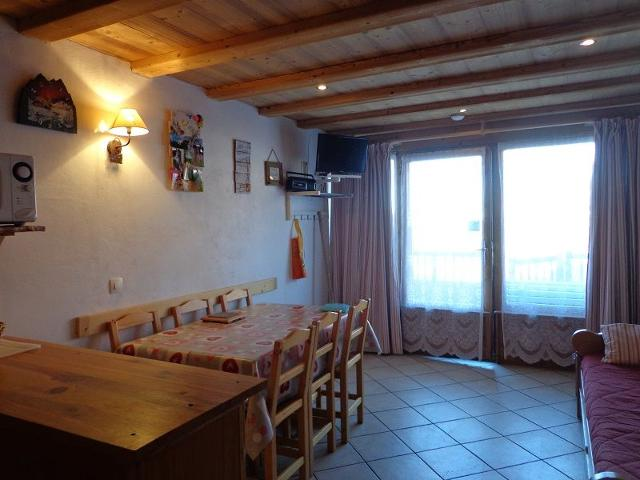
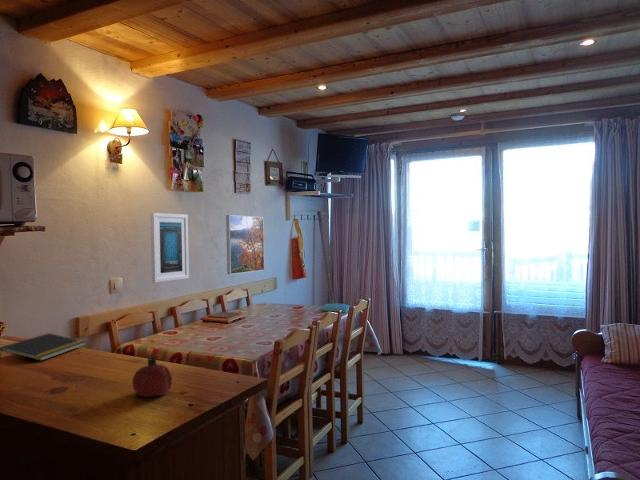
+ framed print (246, 244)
+ fruit (153, 374)
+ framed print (170, 247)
+ notepad (45, 345)
